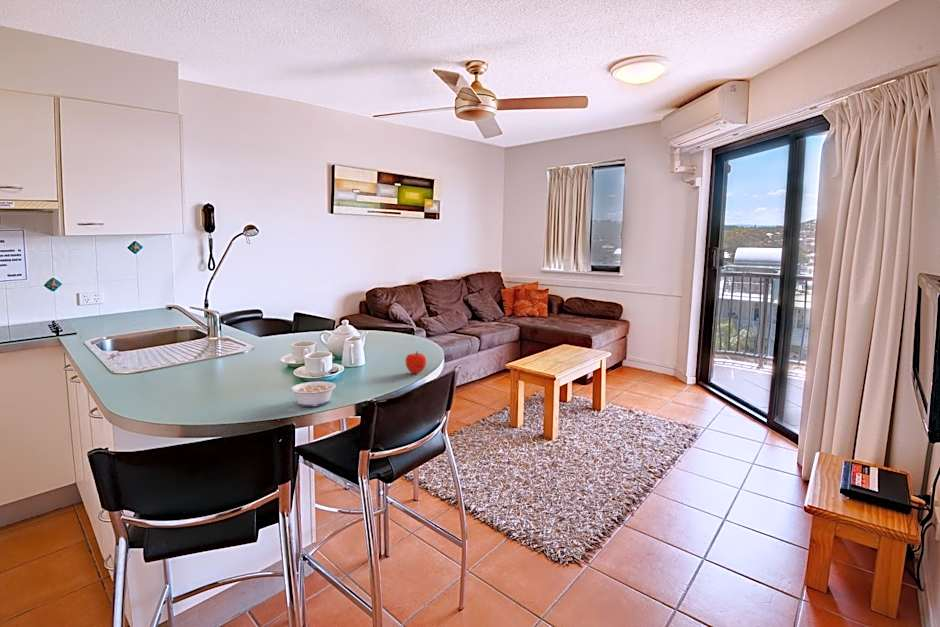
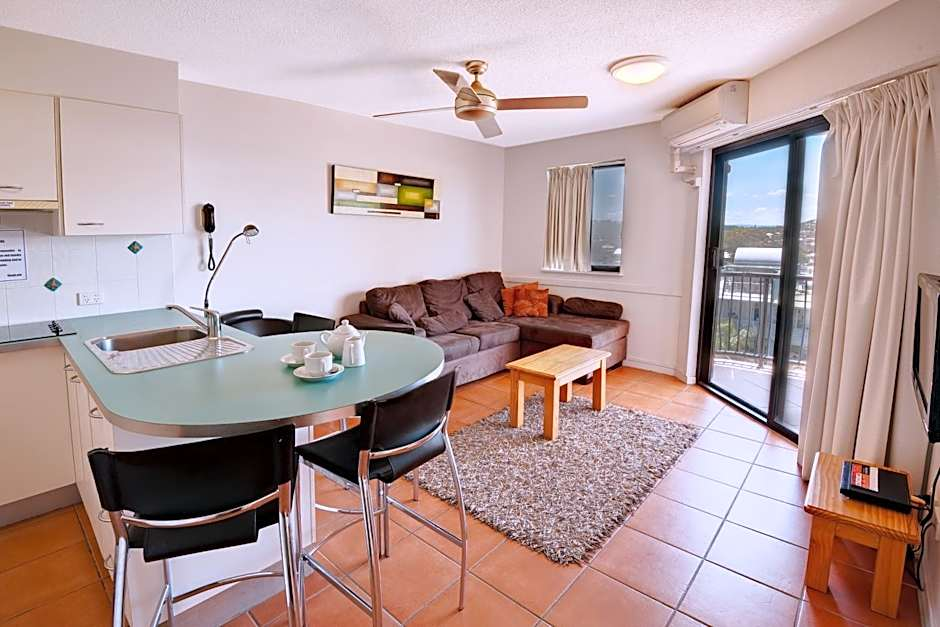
- fruit (415, 362)
- legume (312, 393)
